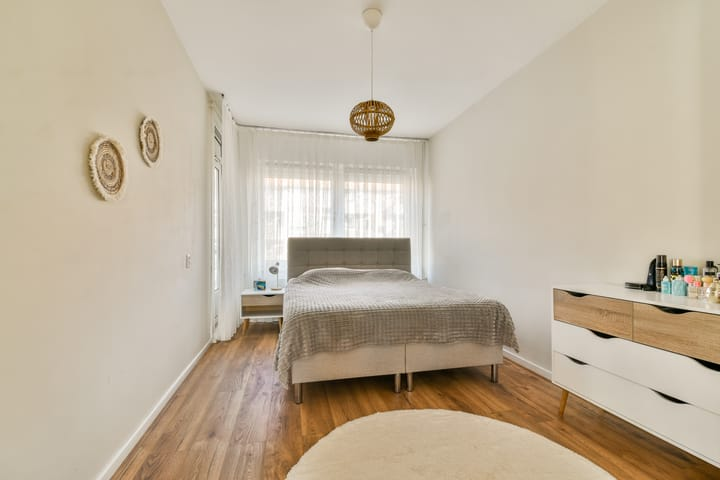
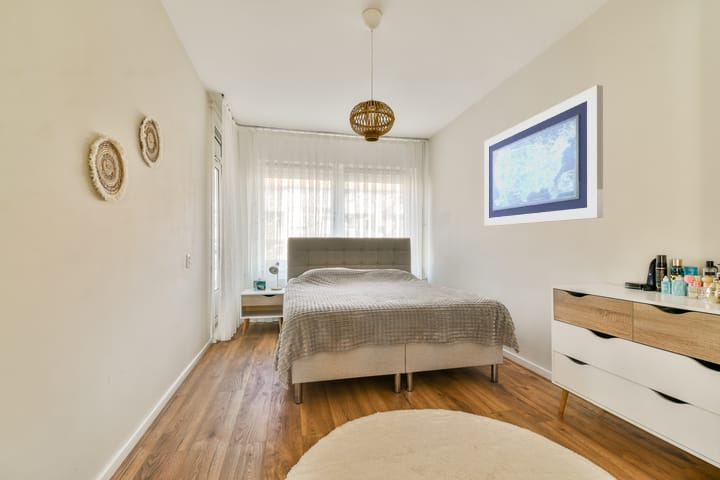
+ wall art (530, 171)
